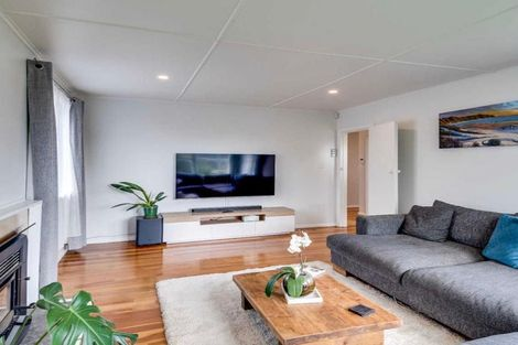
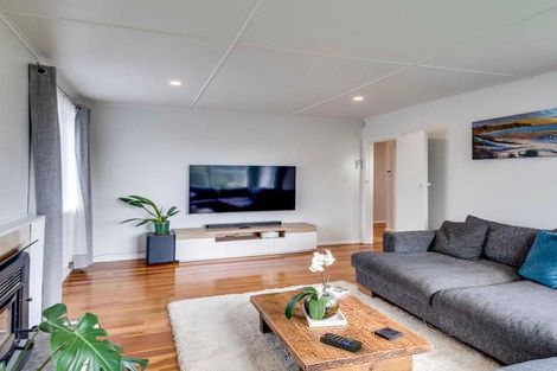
+ remote control (340, 341)
